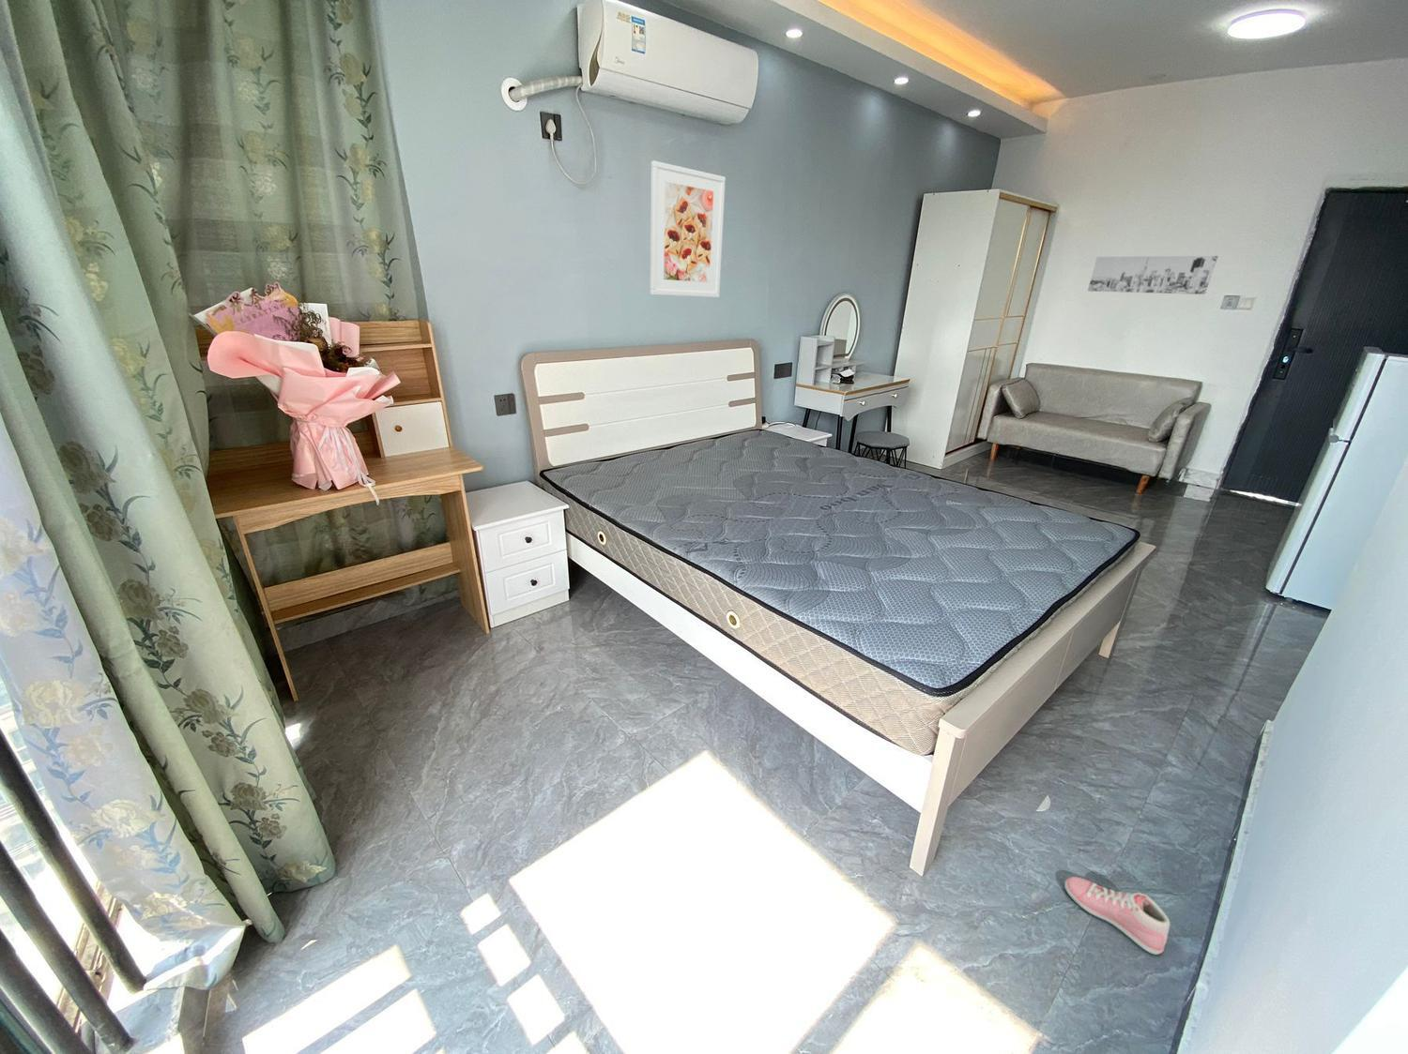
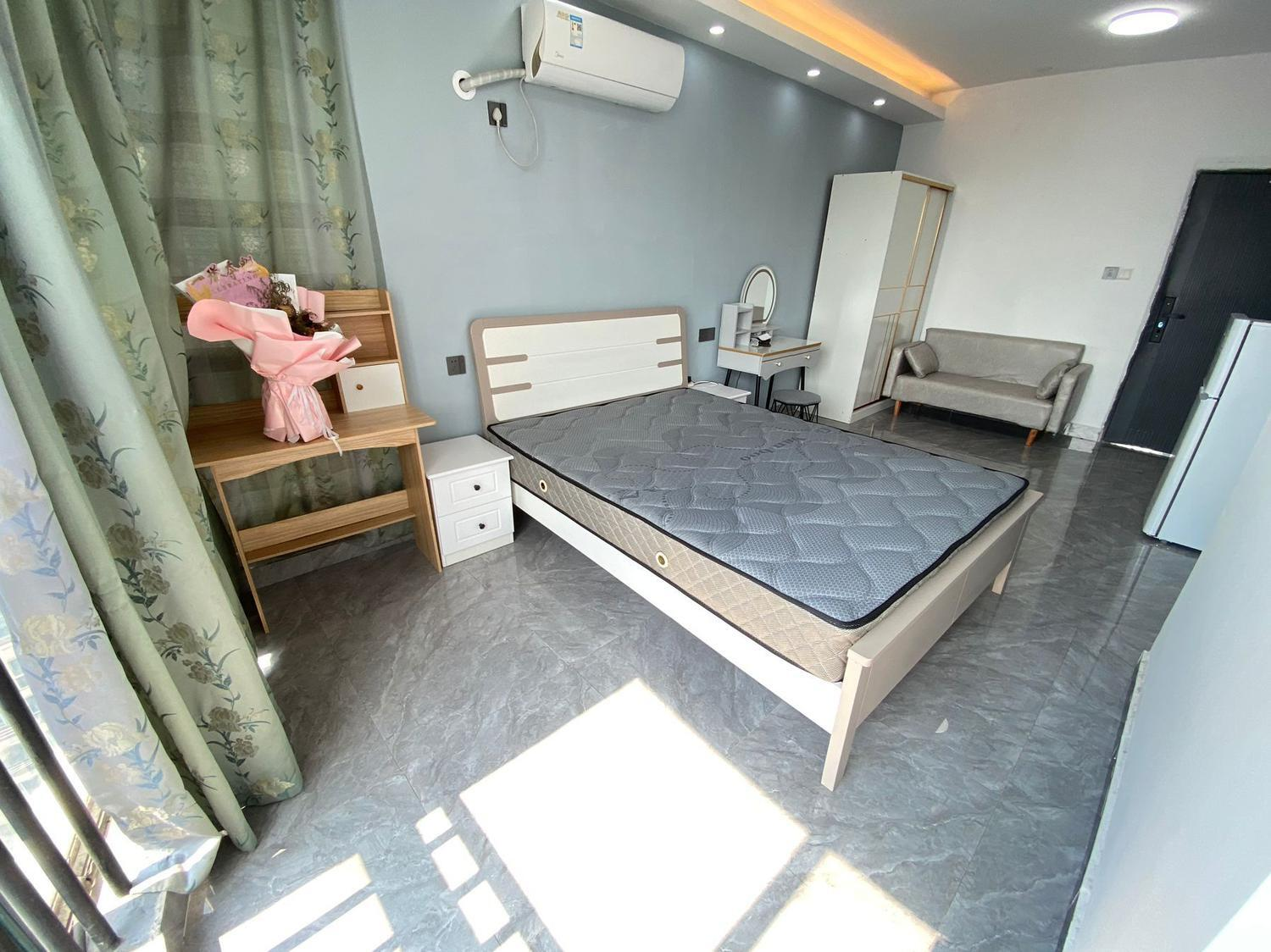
- sneaker (1118, 901)
- wall art (1148, 273)
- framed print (688, 235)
